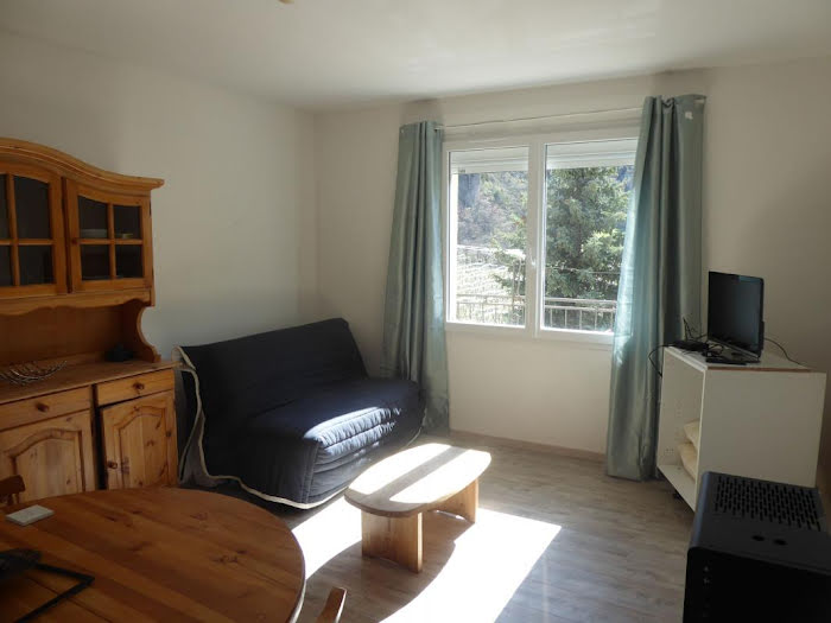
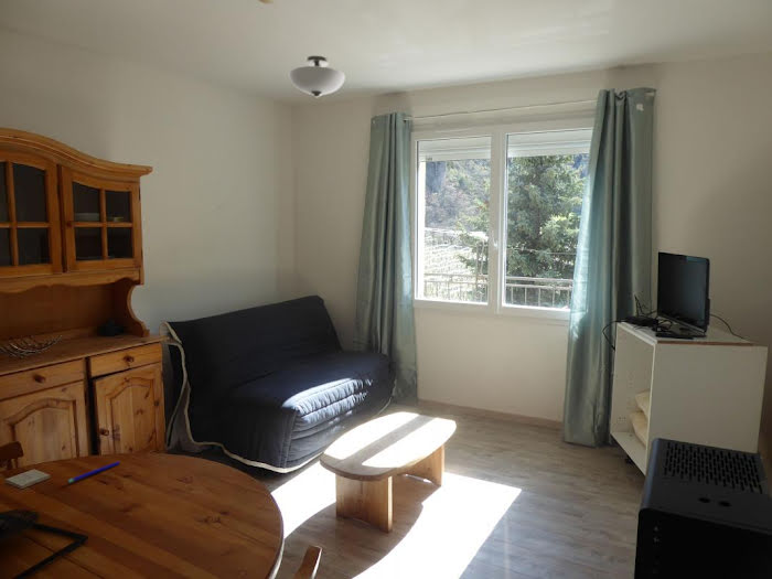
+ pen (94, 472)
+ light fixture (317, 78)
